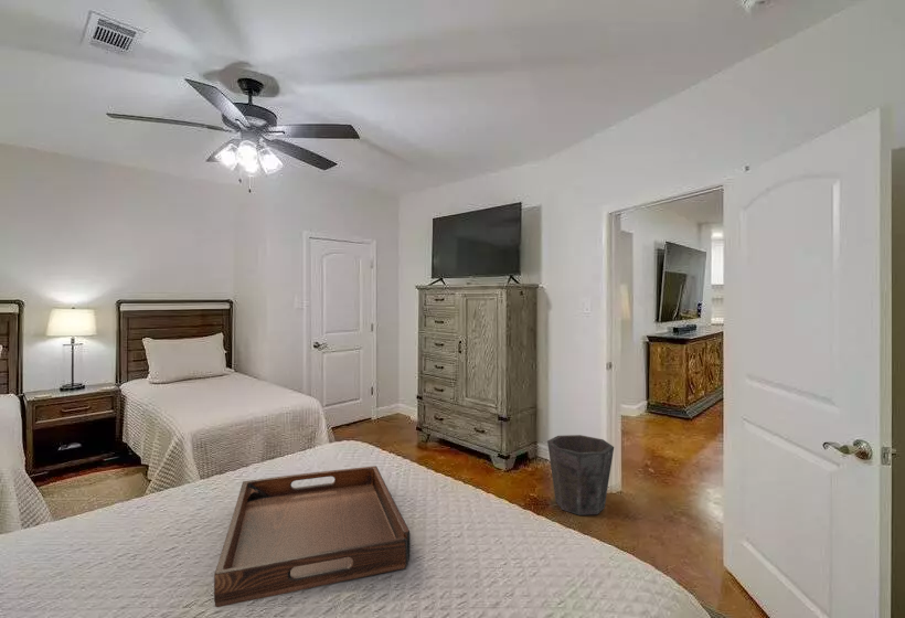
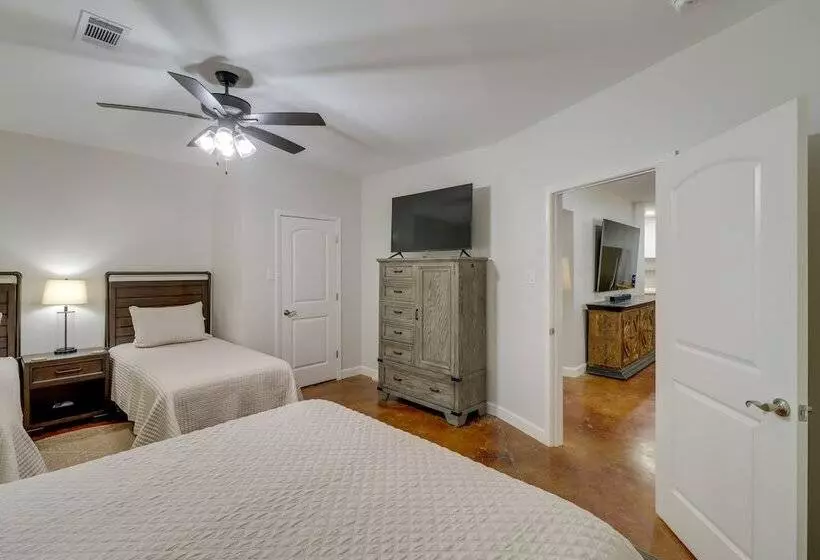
- waste bin (579, 473)
- serving tray (316, 518)
